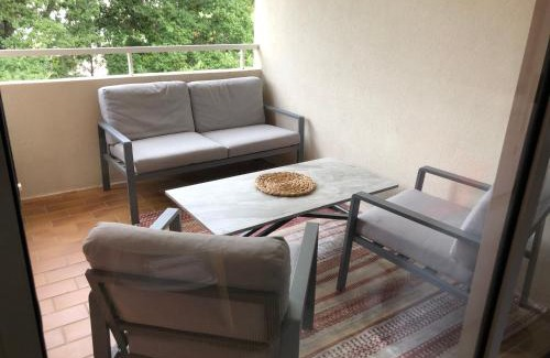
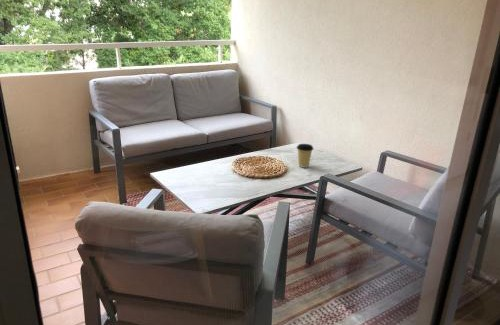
+ coffee cup (304, 155)
